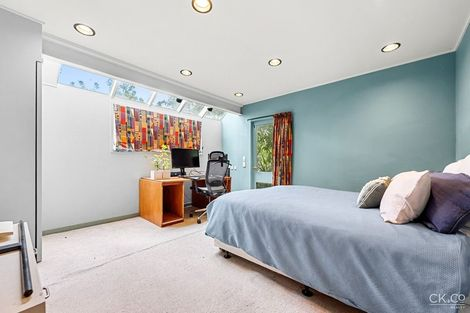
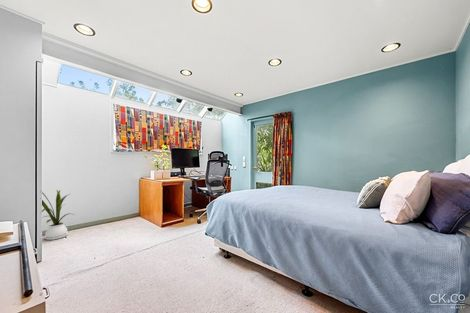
+ house plant (53, 211)
